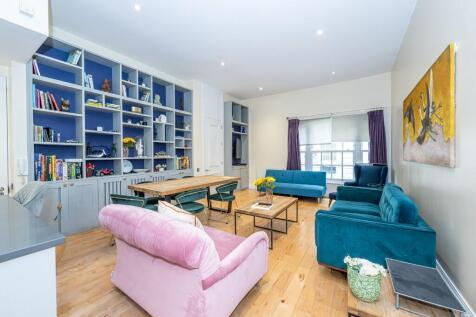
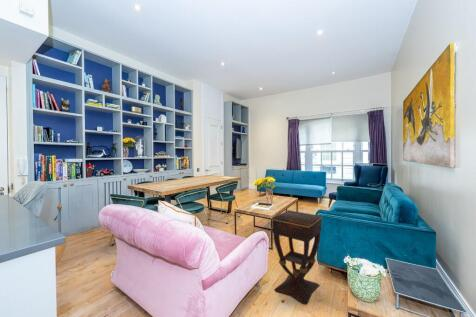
+ side table (296, 252)
